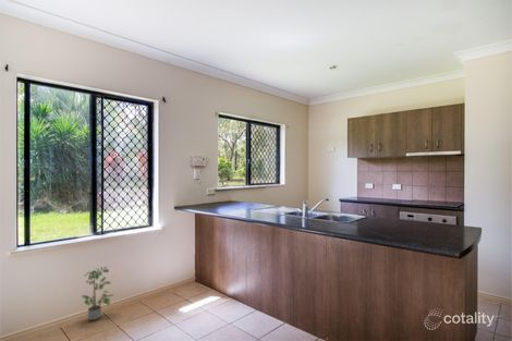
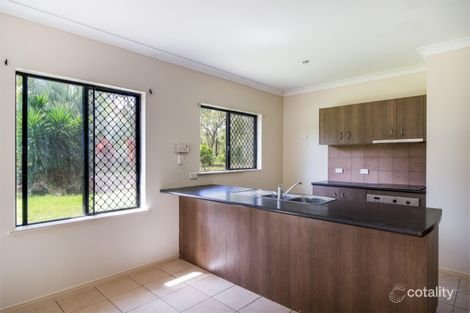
- potted plant (99, 289)
